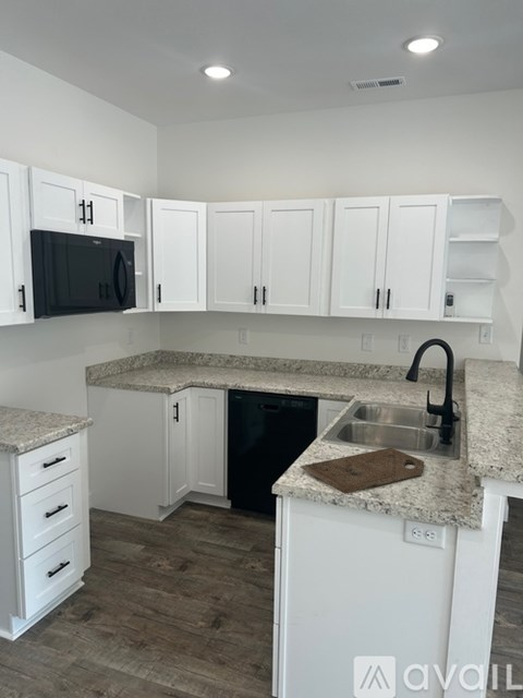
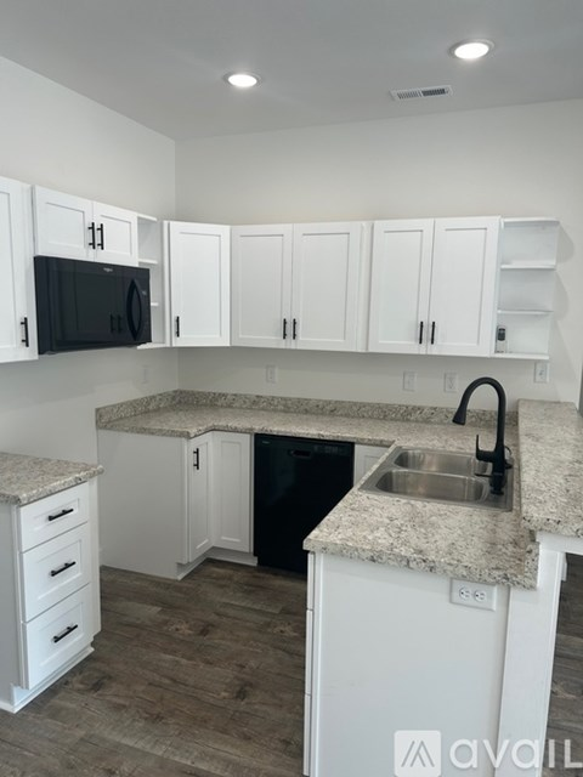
- cutting board (369, 468)
